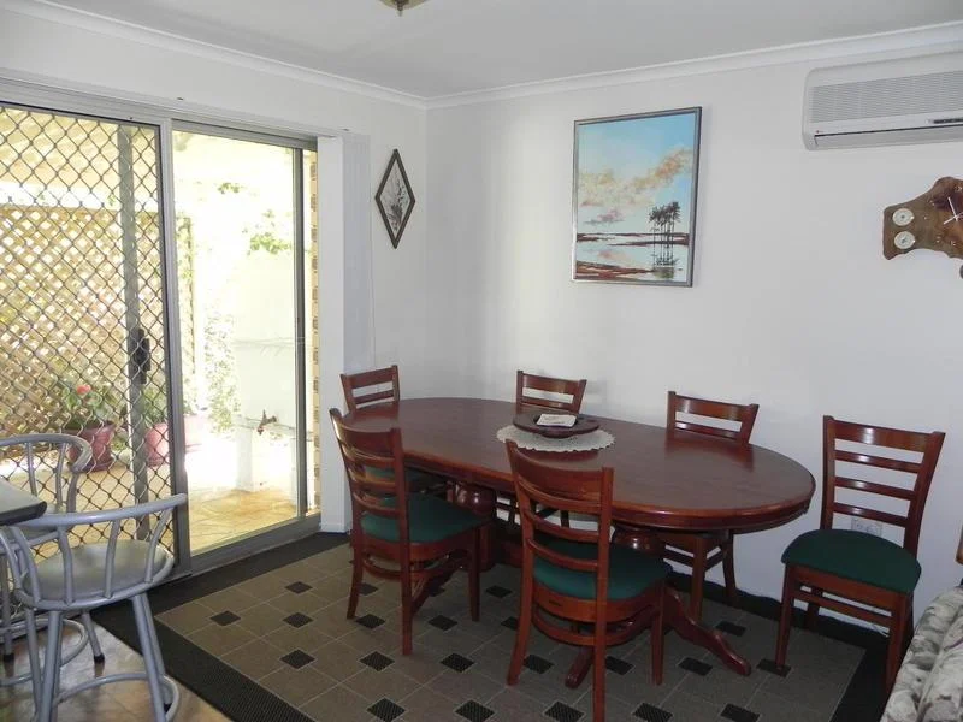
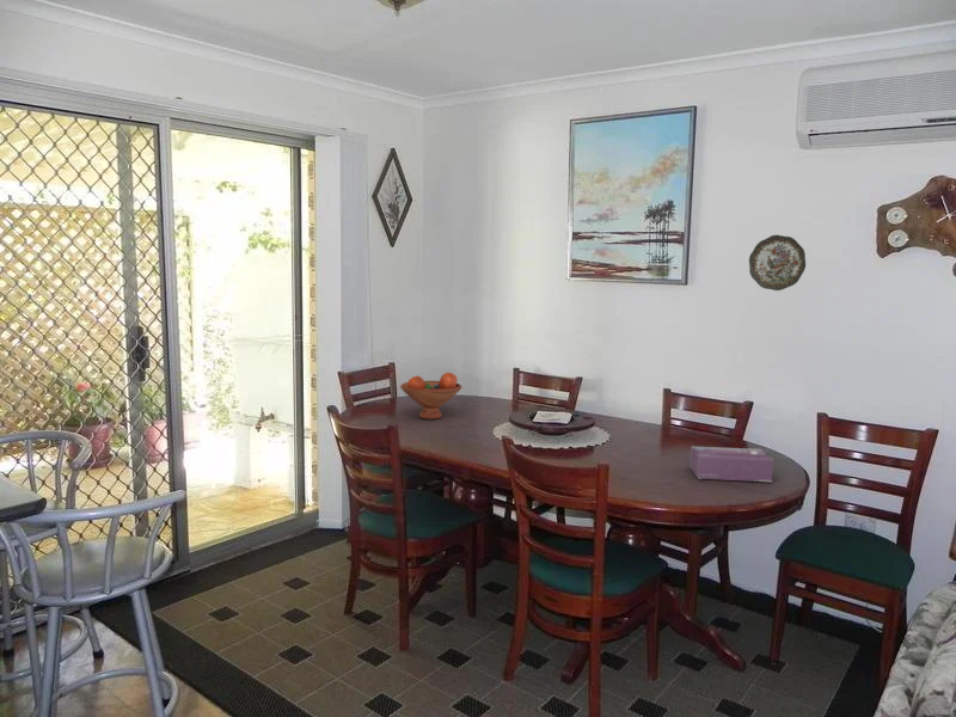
+ tissue box (730, 462)
+ decorative plate (777, 263)
+ fruit bowl (430, 394)
